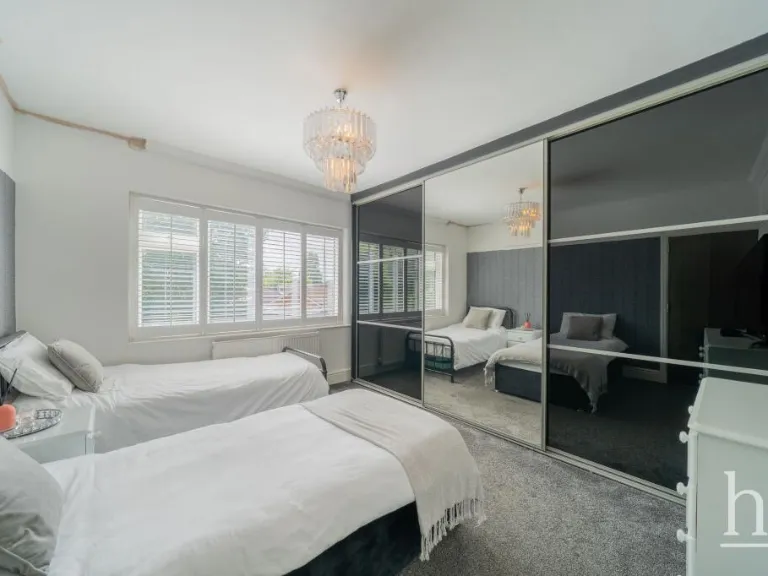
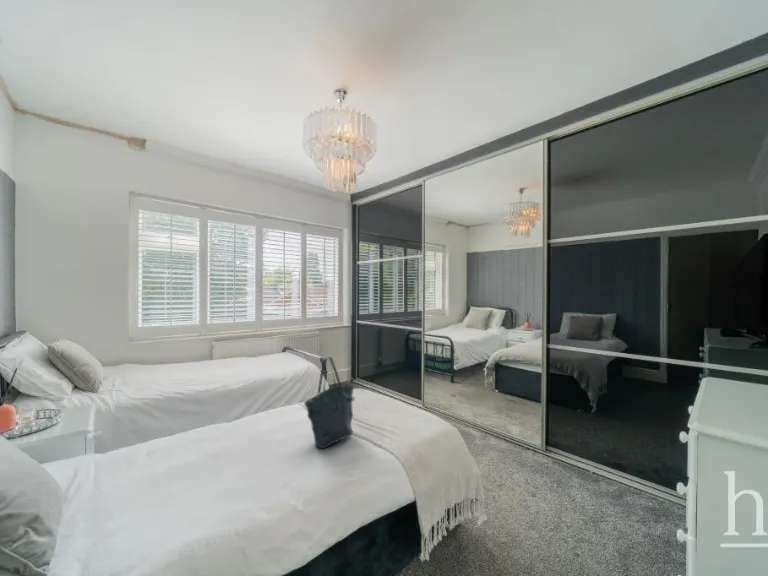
+ tote bag (330, 399)
